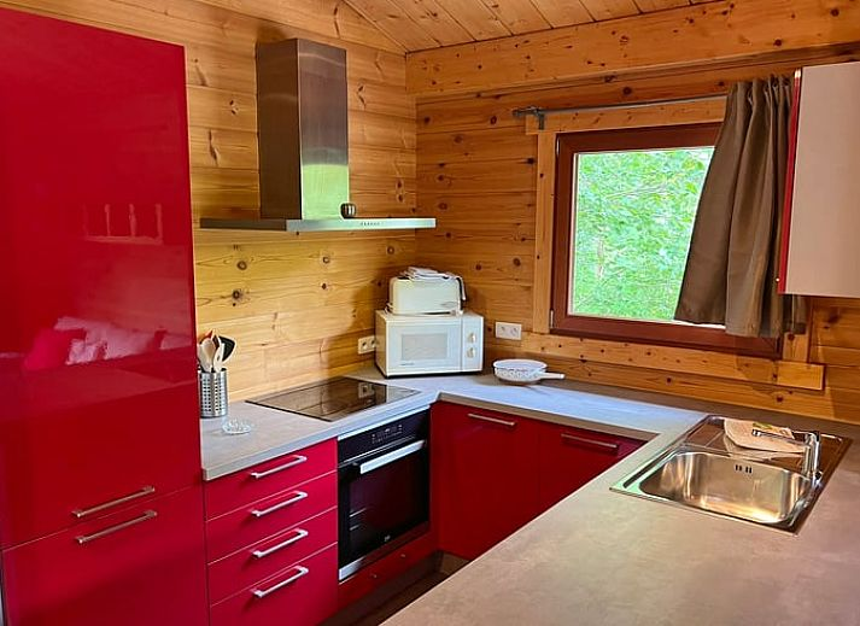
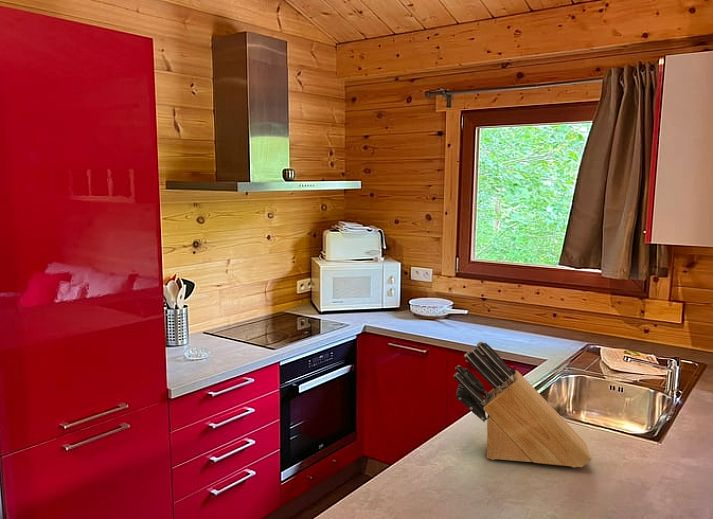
+ knife block (520, 398)
